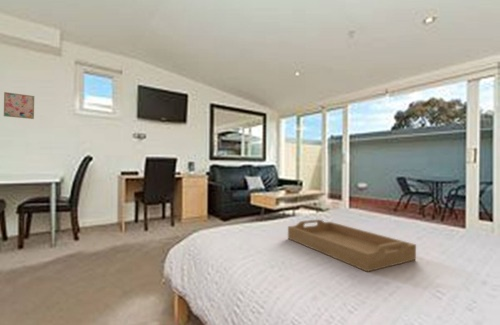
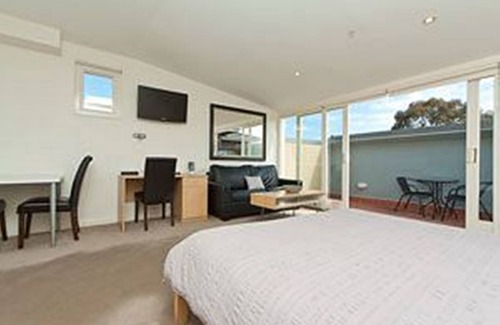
- wall art (19, 105)
- serving tray (344, 239)
